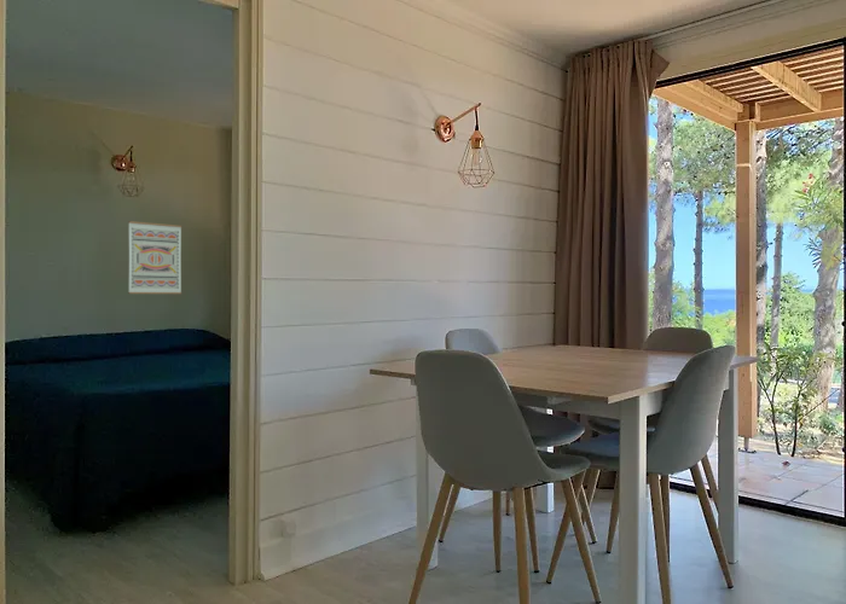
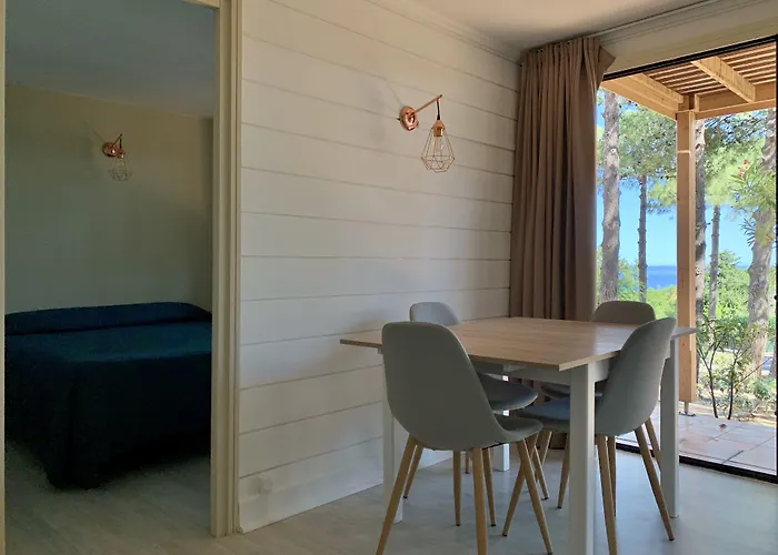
- wall art (155, 259)
